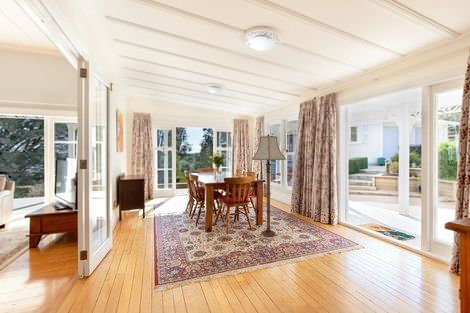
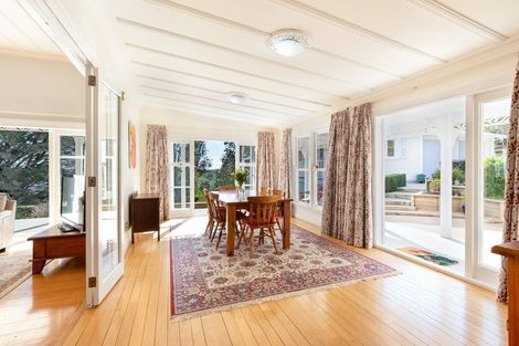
- floor lamp (268, 183)
